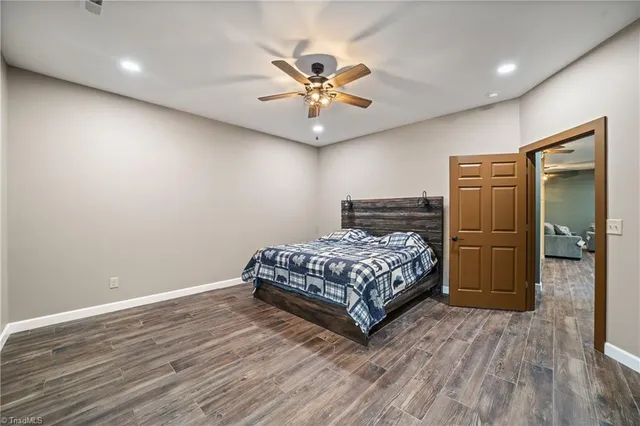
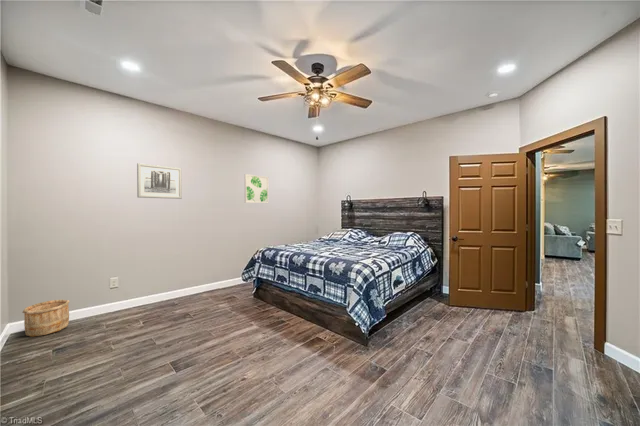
+ wooden bucket (47, 317)
+ wall art (256, 189)
+ wall art (160, 182)
